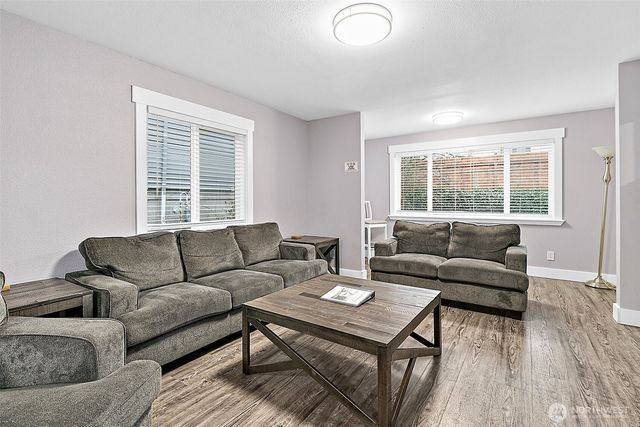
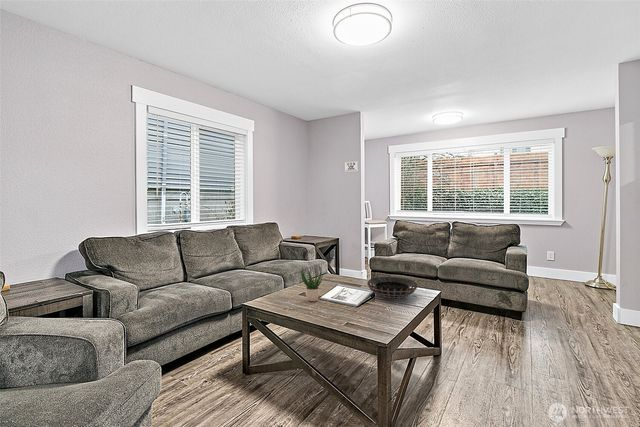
+ potted plant (311, 281)
+ decorative bowl (391, 289)
